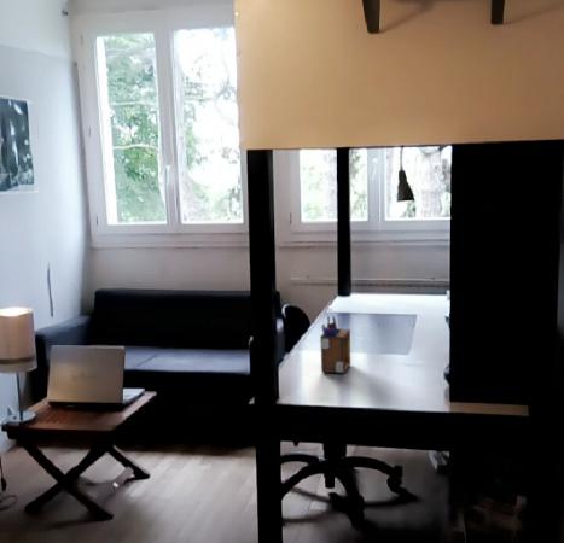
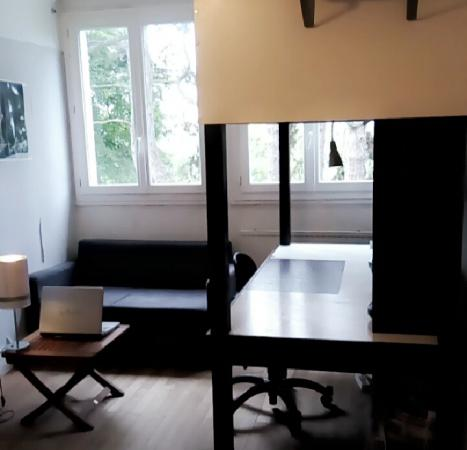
- desk organizer (335, 343)
